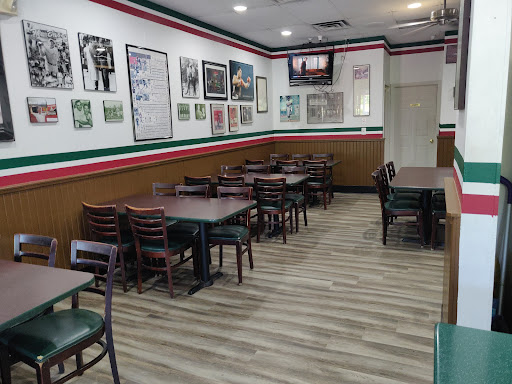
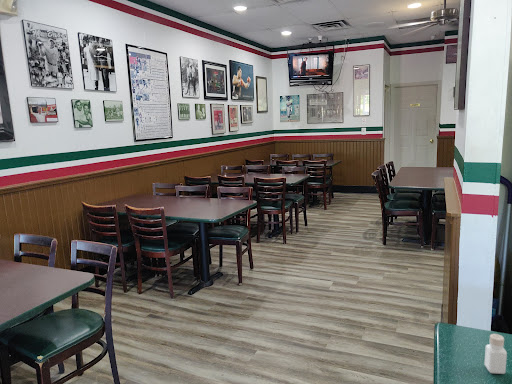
+ pepper shaker (495, 353)
